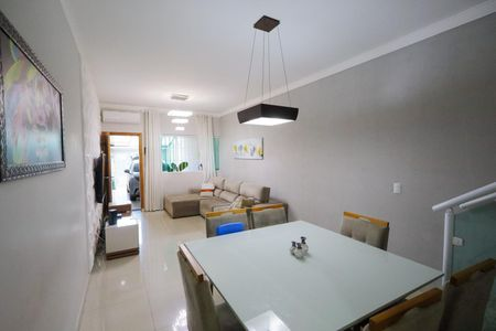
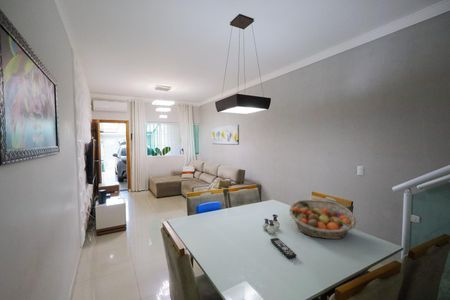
+ remote control (282, 247)
+ fruit basket (320, 218)
